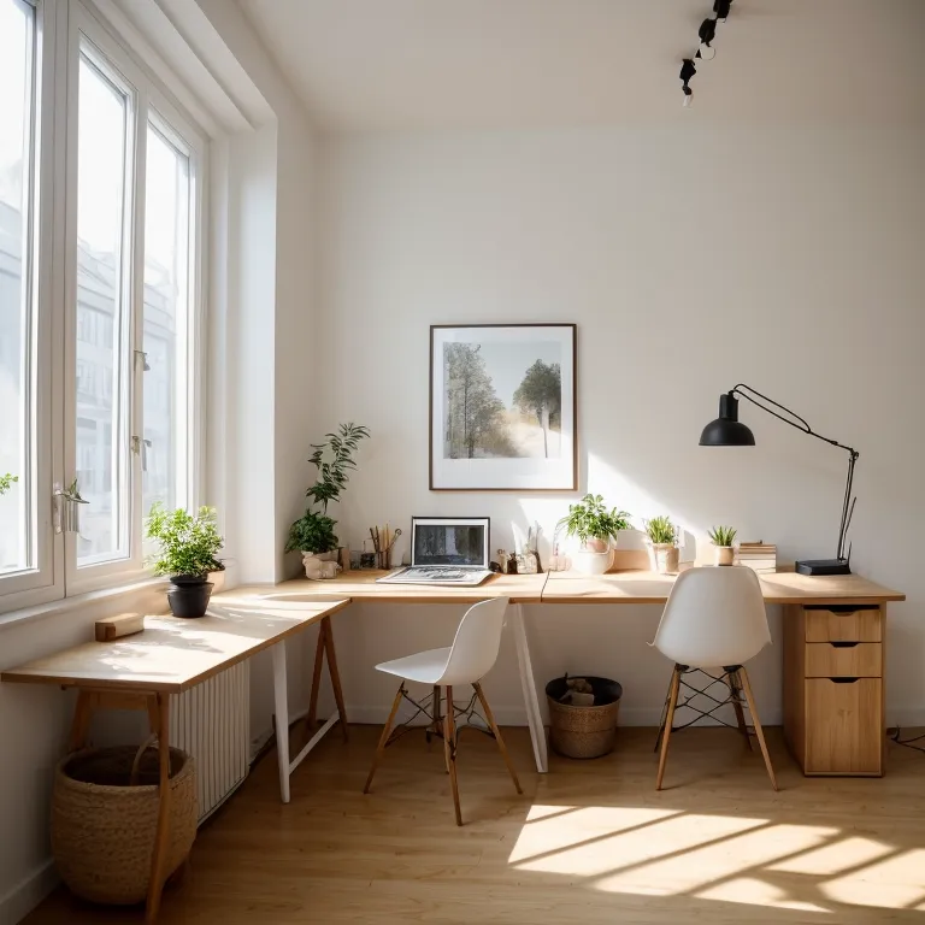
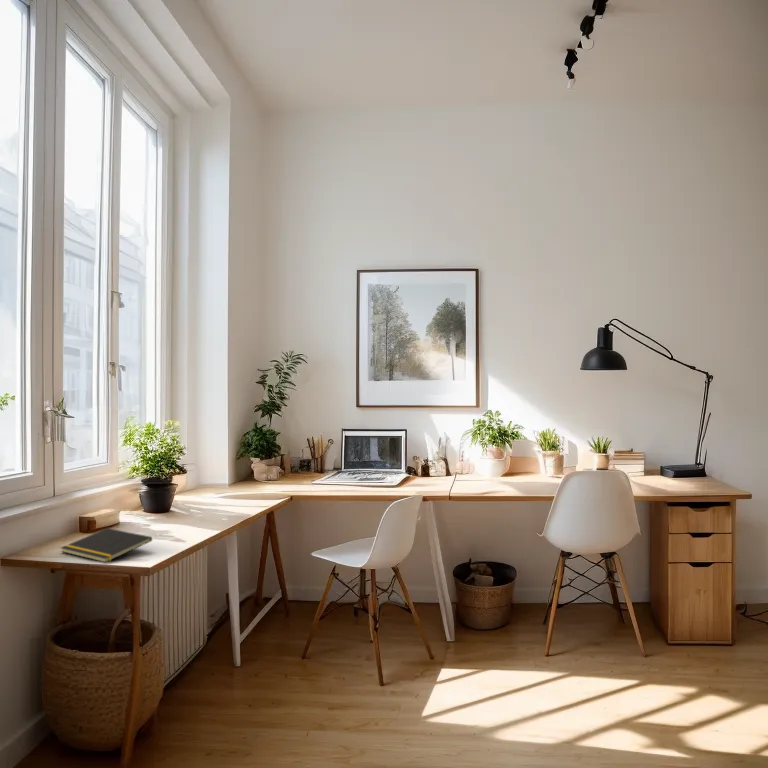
+ notepad (106, 544)
